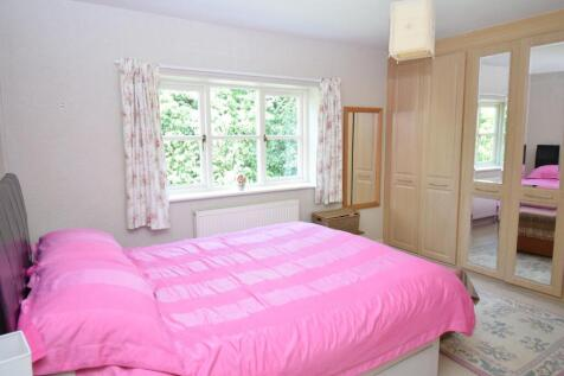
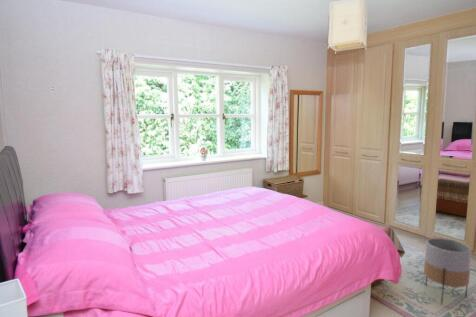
+ planter (445, 270)
